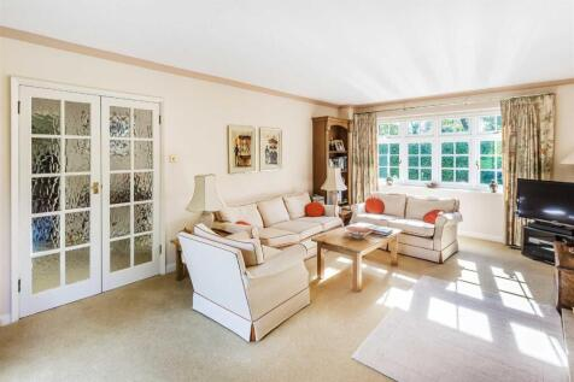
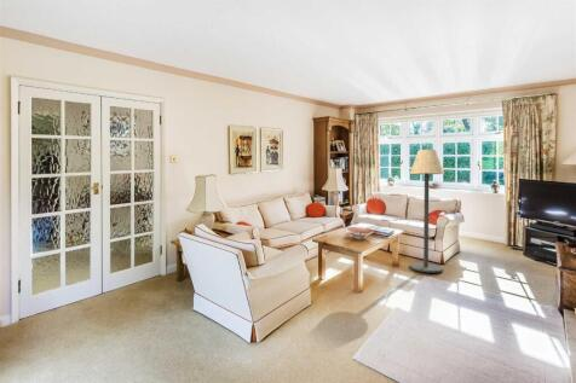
+ floor lamp (426, 209)
